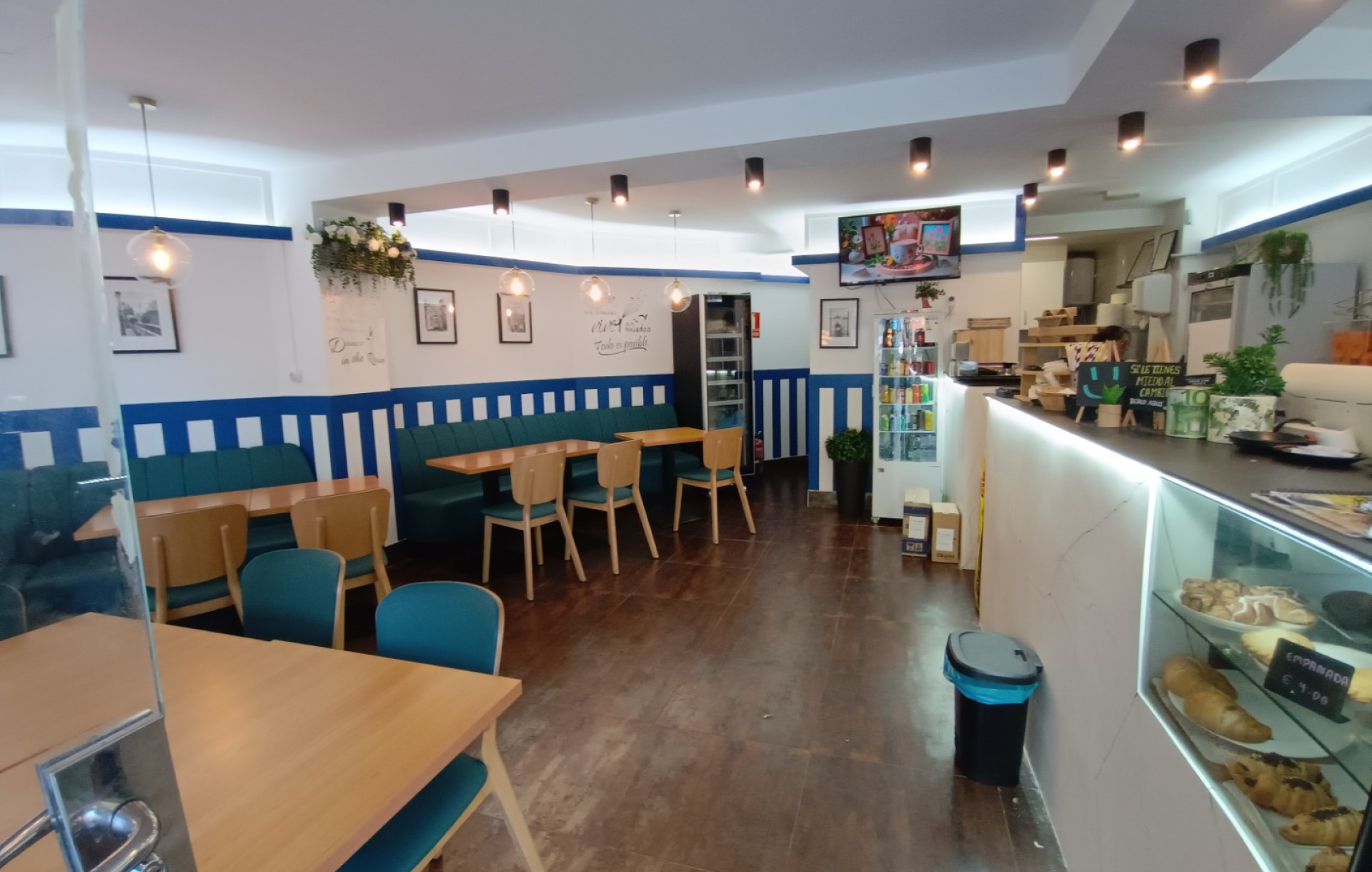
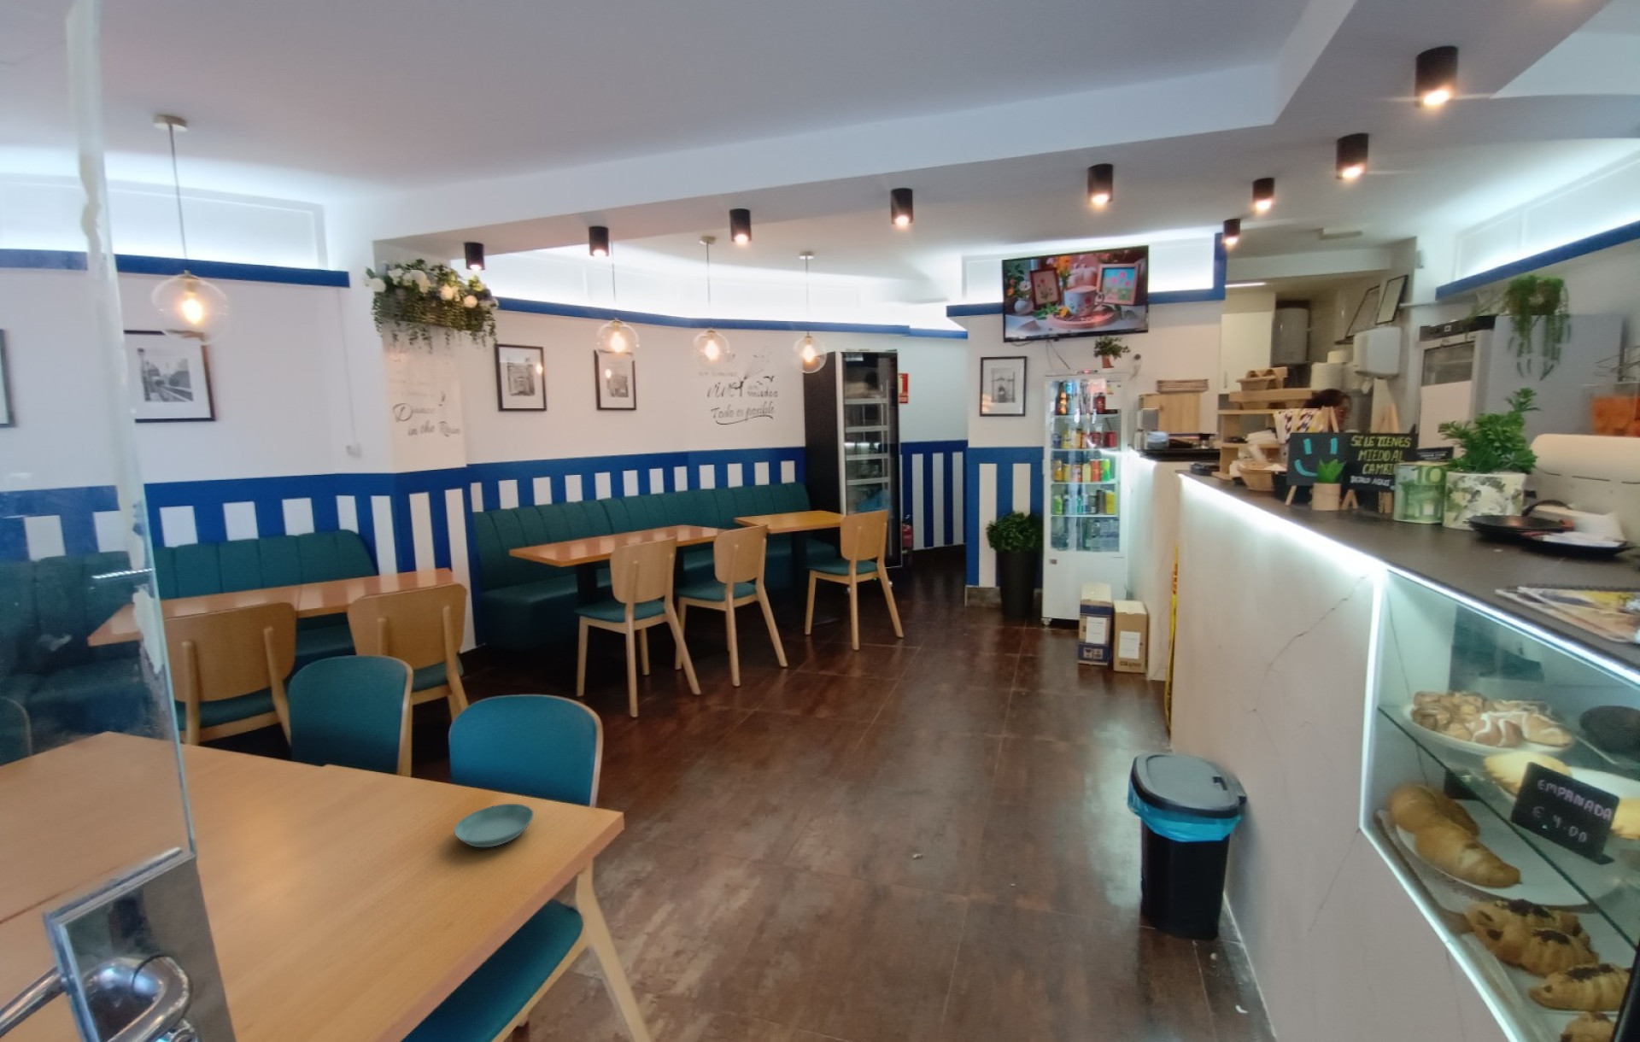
+ saucer (495, 827)
